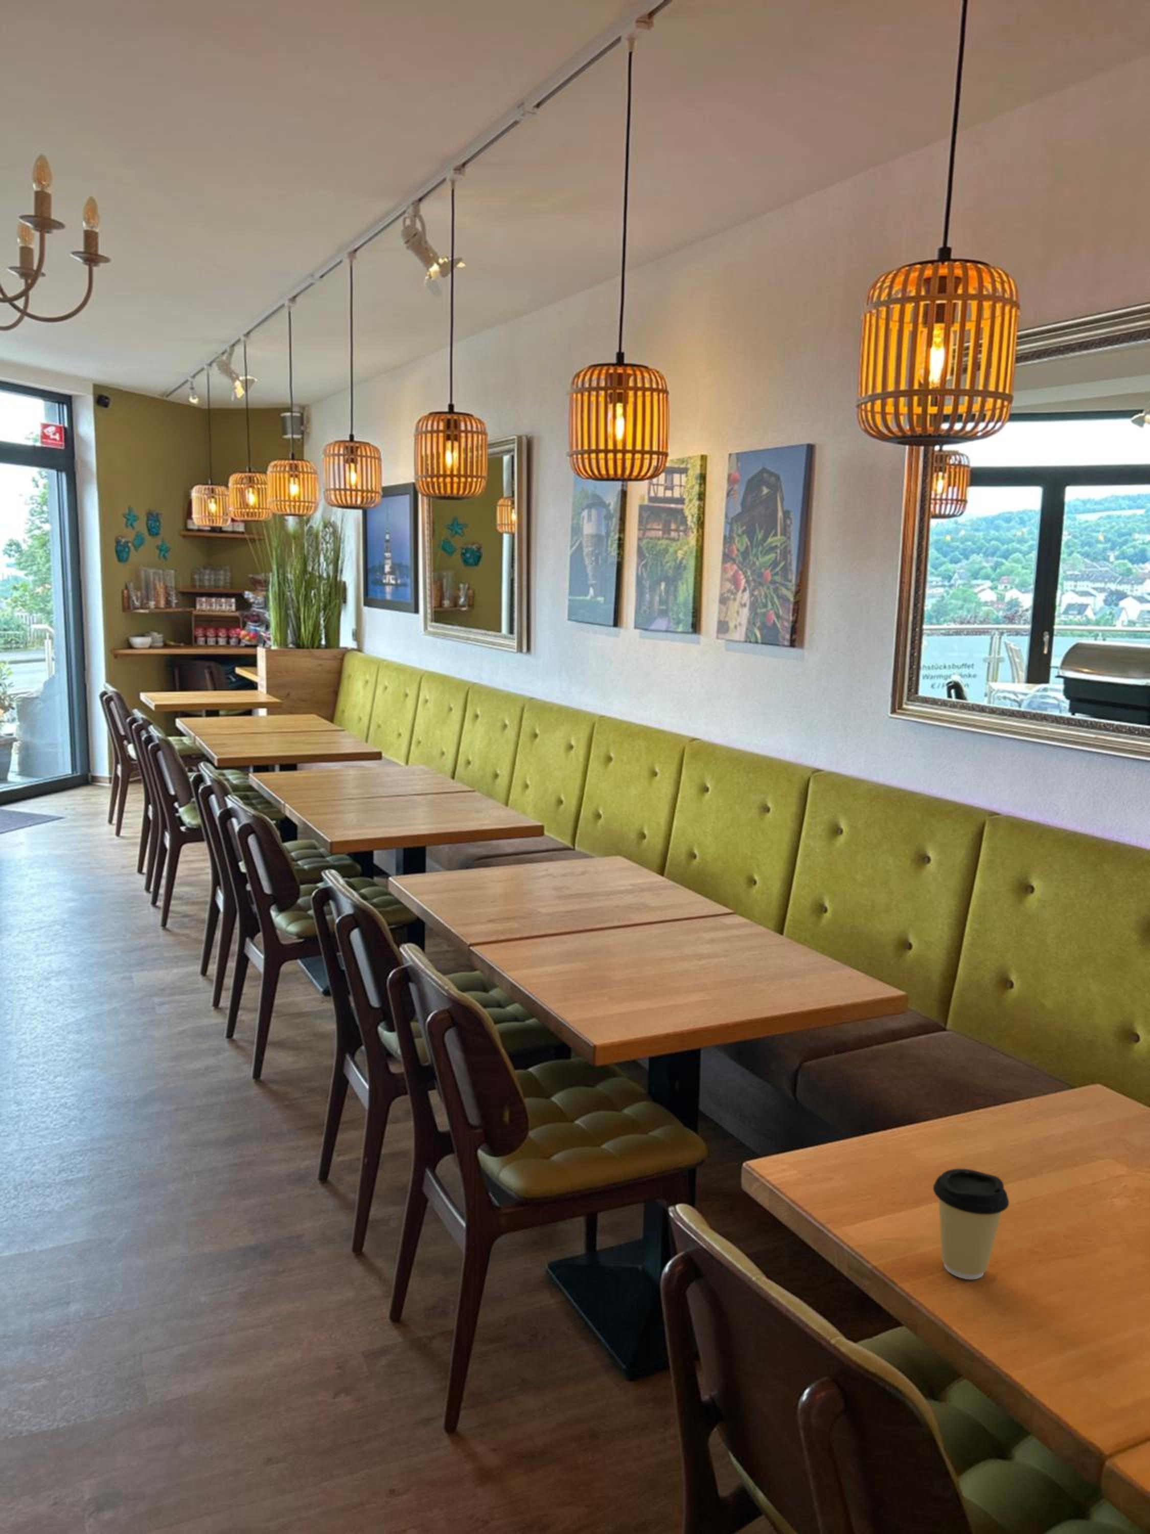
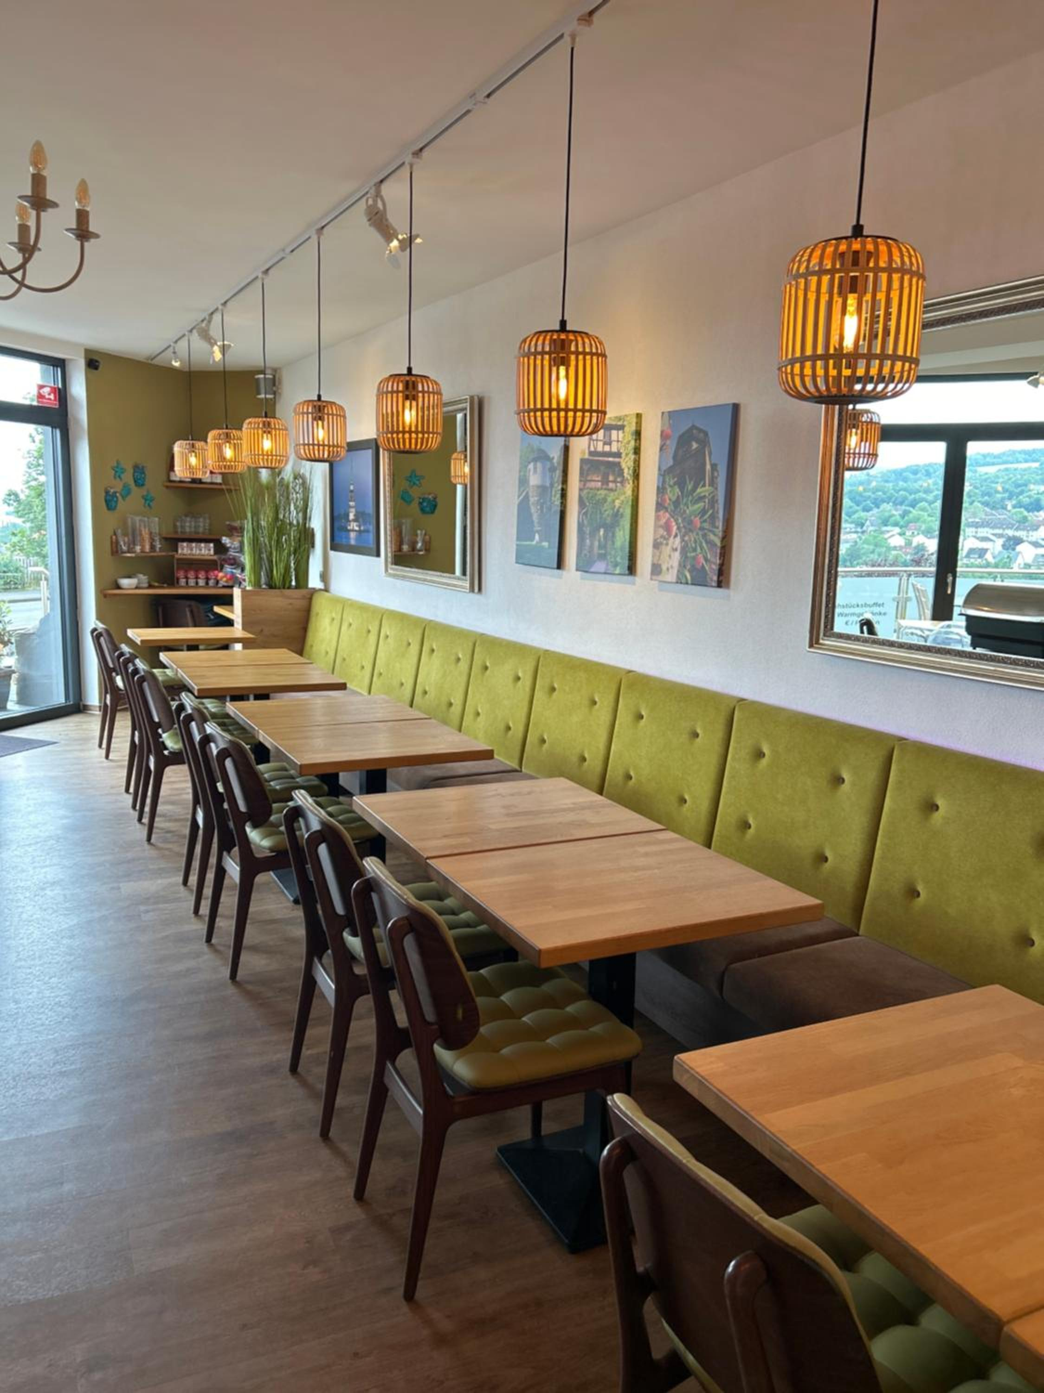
- coffee cup (968, 1224)
